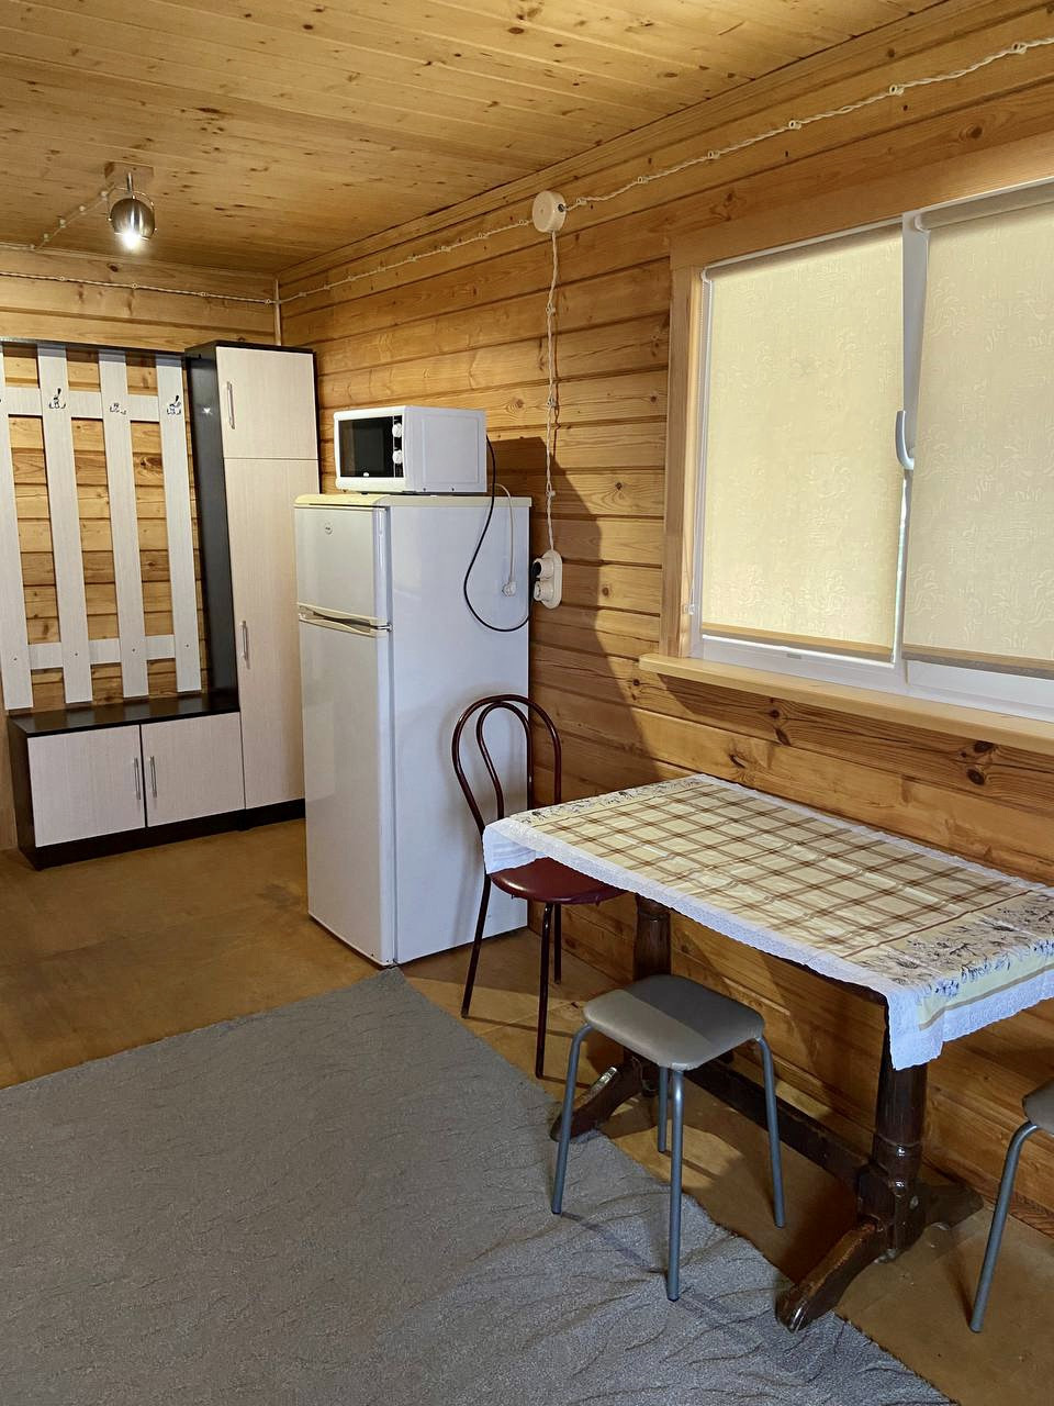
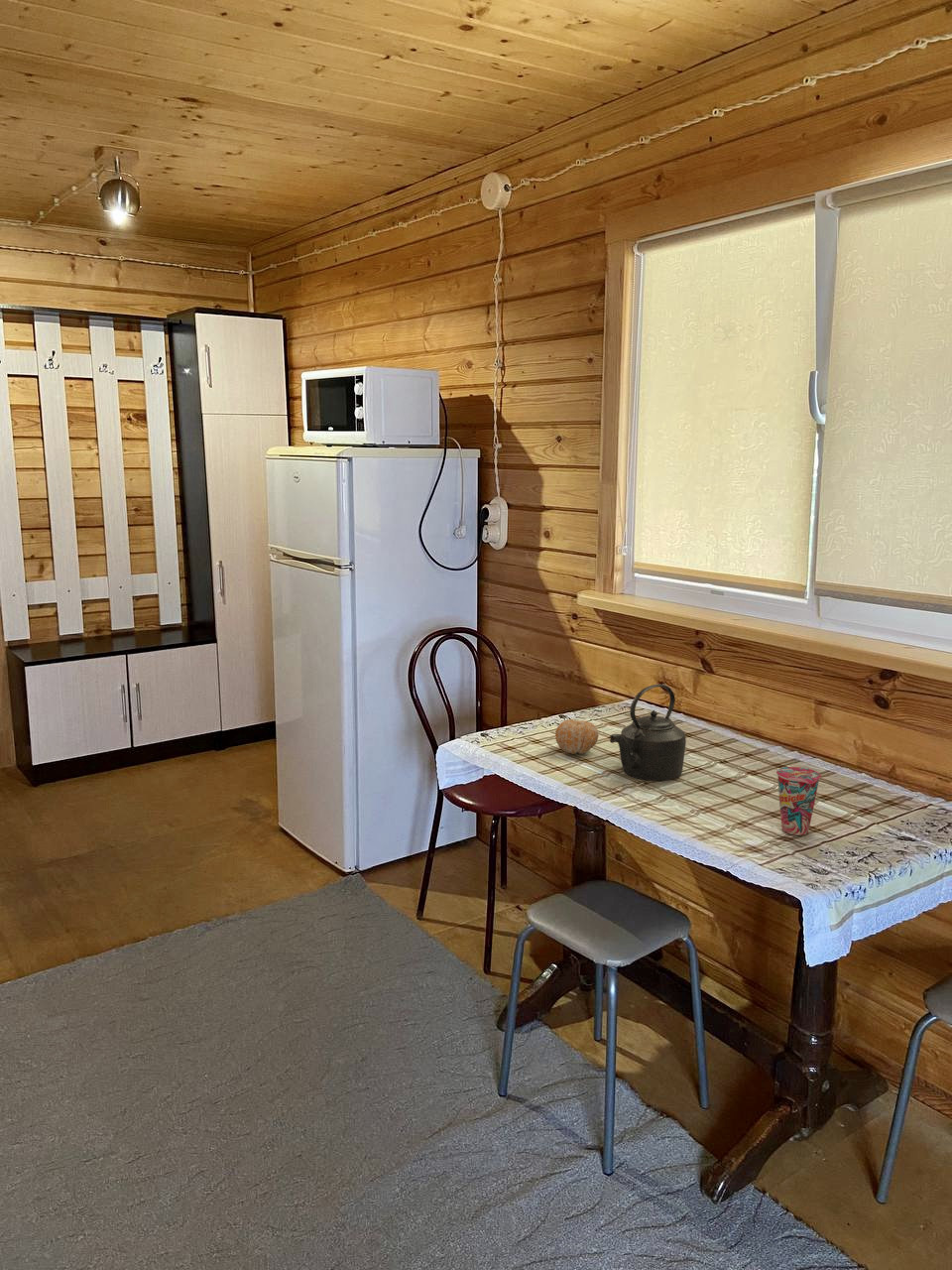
+ cup (798, 802)
+ fruit (576, 736)
+ kettle (643, 731)
